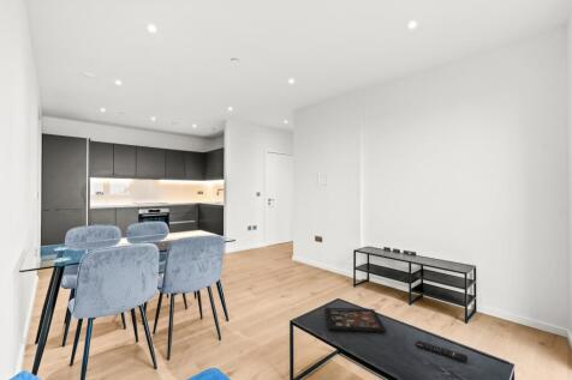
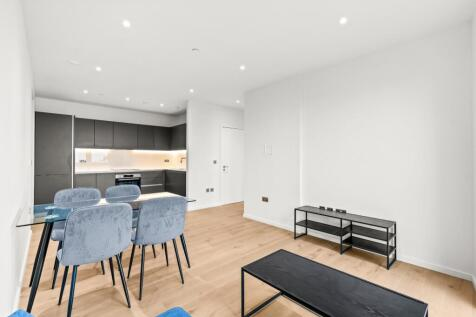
- decorative tray (352, 318)
- remote control (440, 350)
